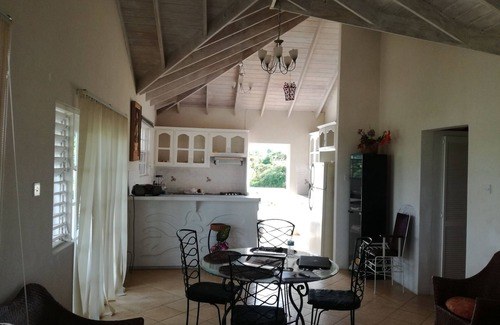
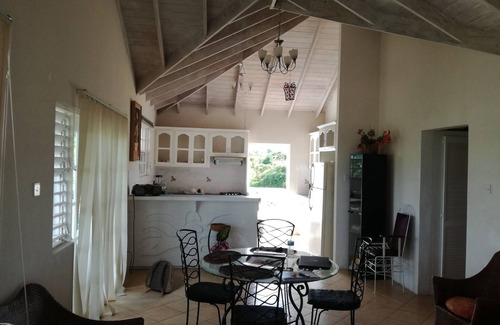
+ backpack (160, 275)
